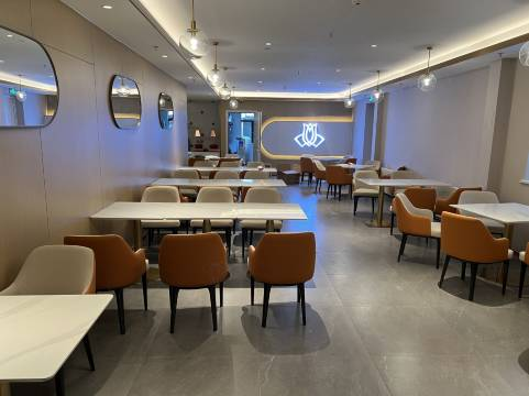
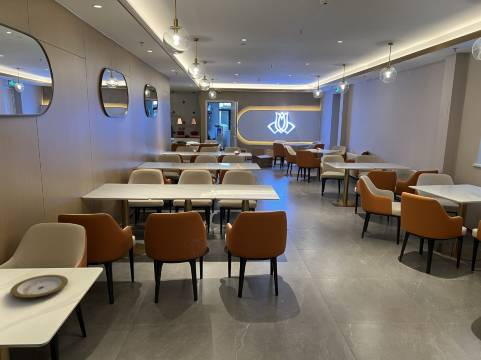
+ plate (40, 287)
